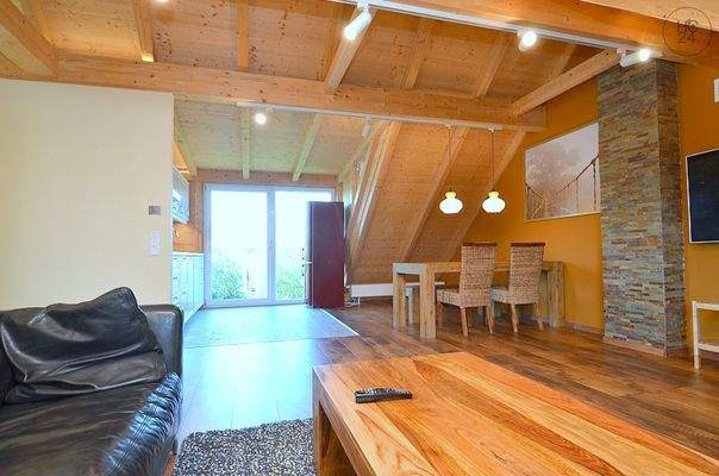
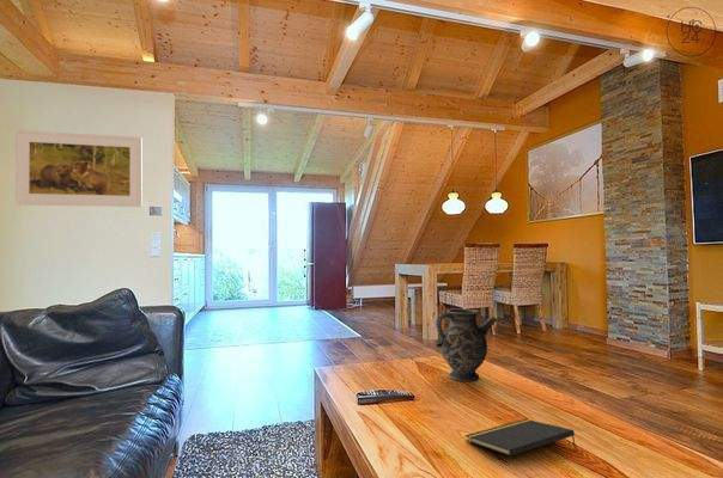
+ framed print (81, 170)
+ ewer (463, 343)
+ notepad (518, 435)
